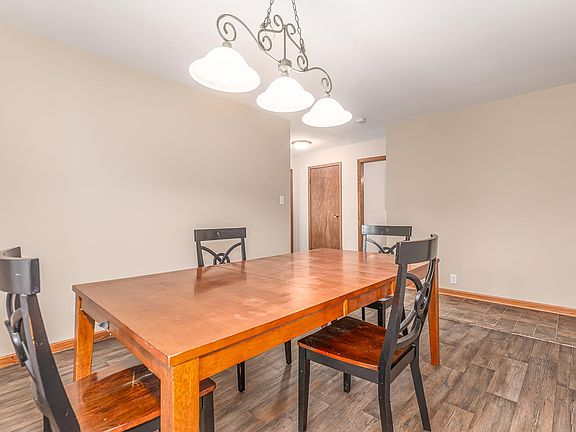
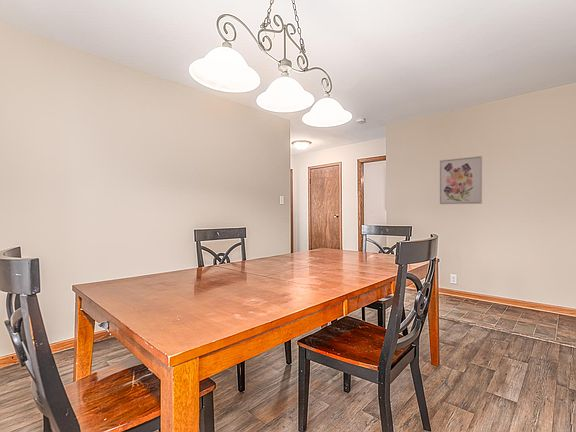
+ wall art (460, 181)
